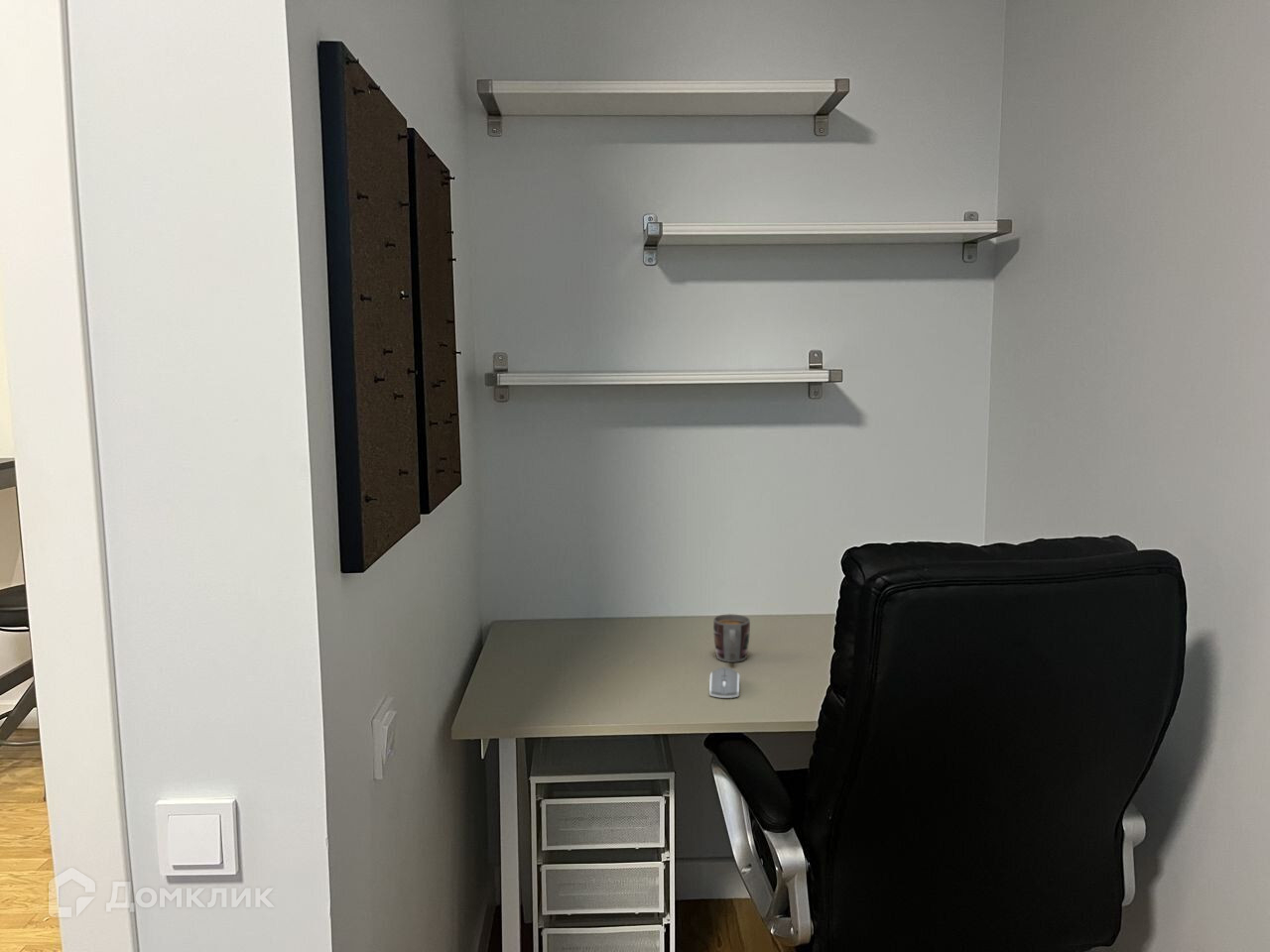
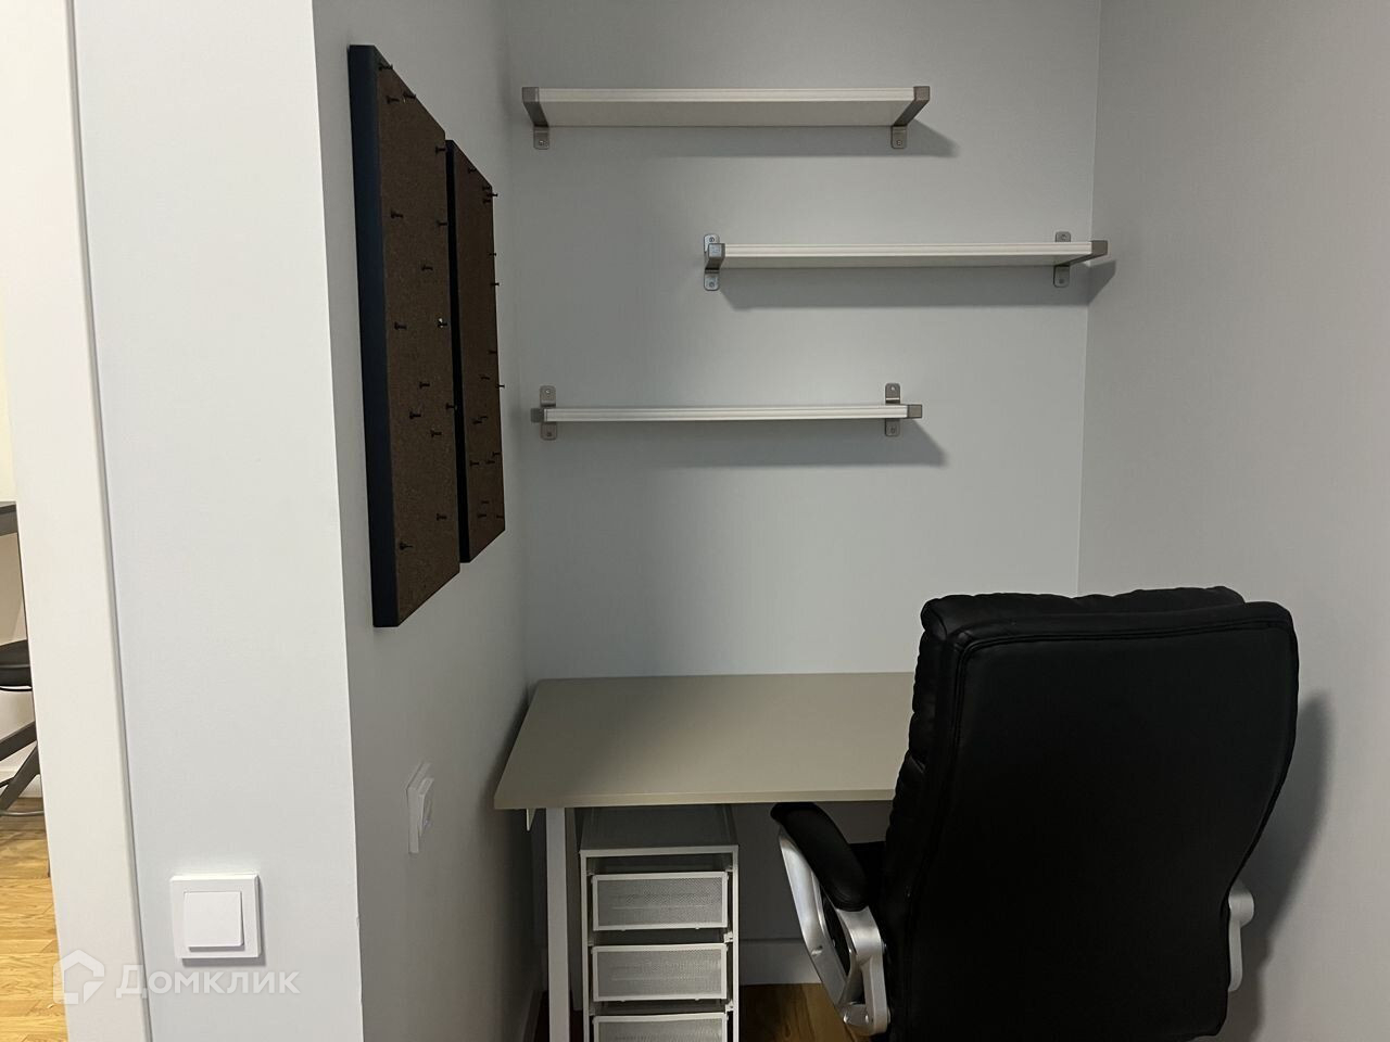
- computer mouse (724, 678)
- mug (731, 641)
